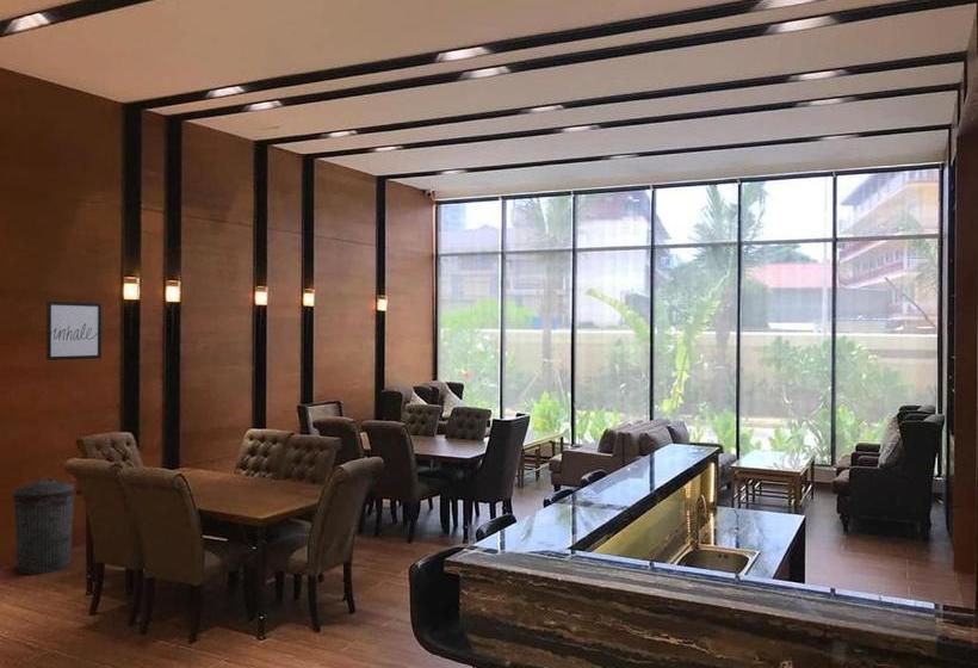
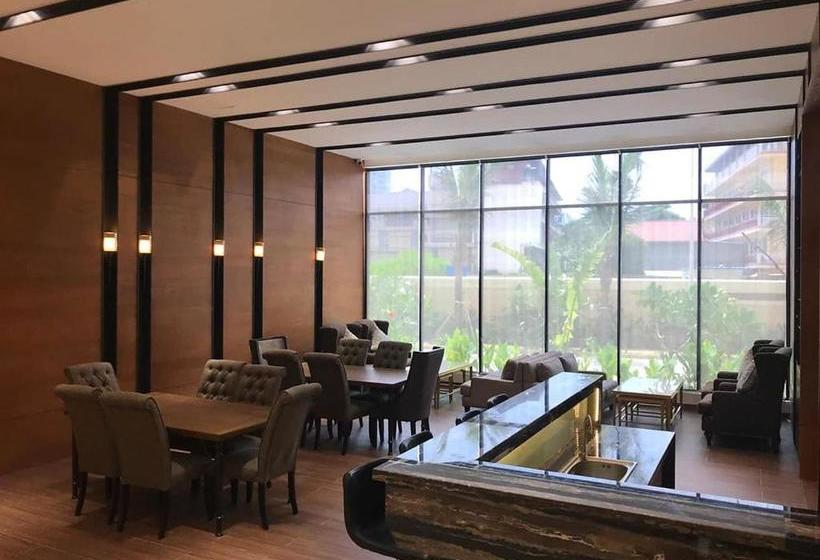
- trash can (44, 522)
- wall art (74, 330)
